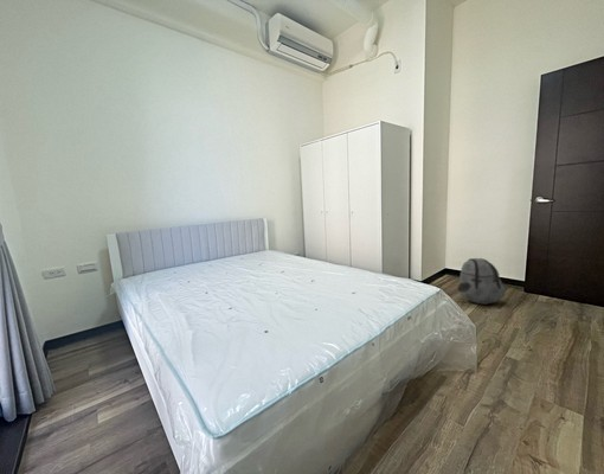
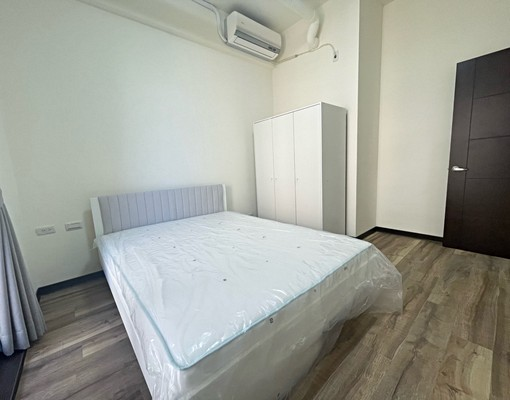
- backpack (481, 281)
